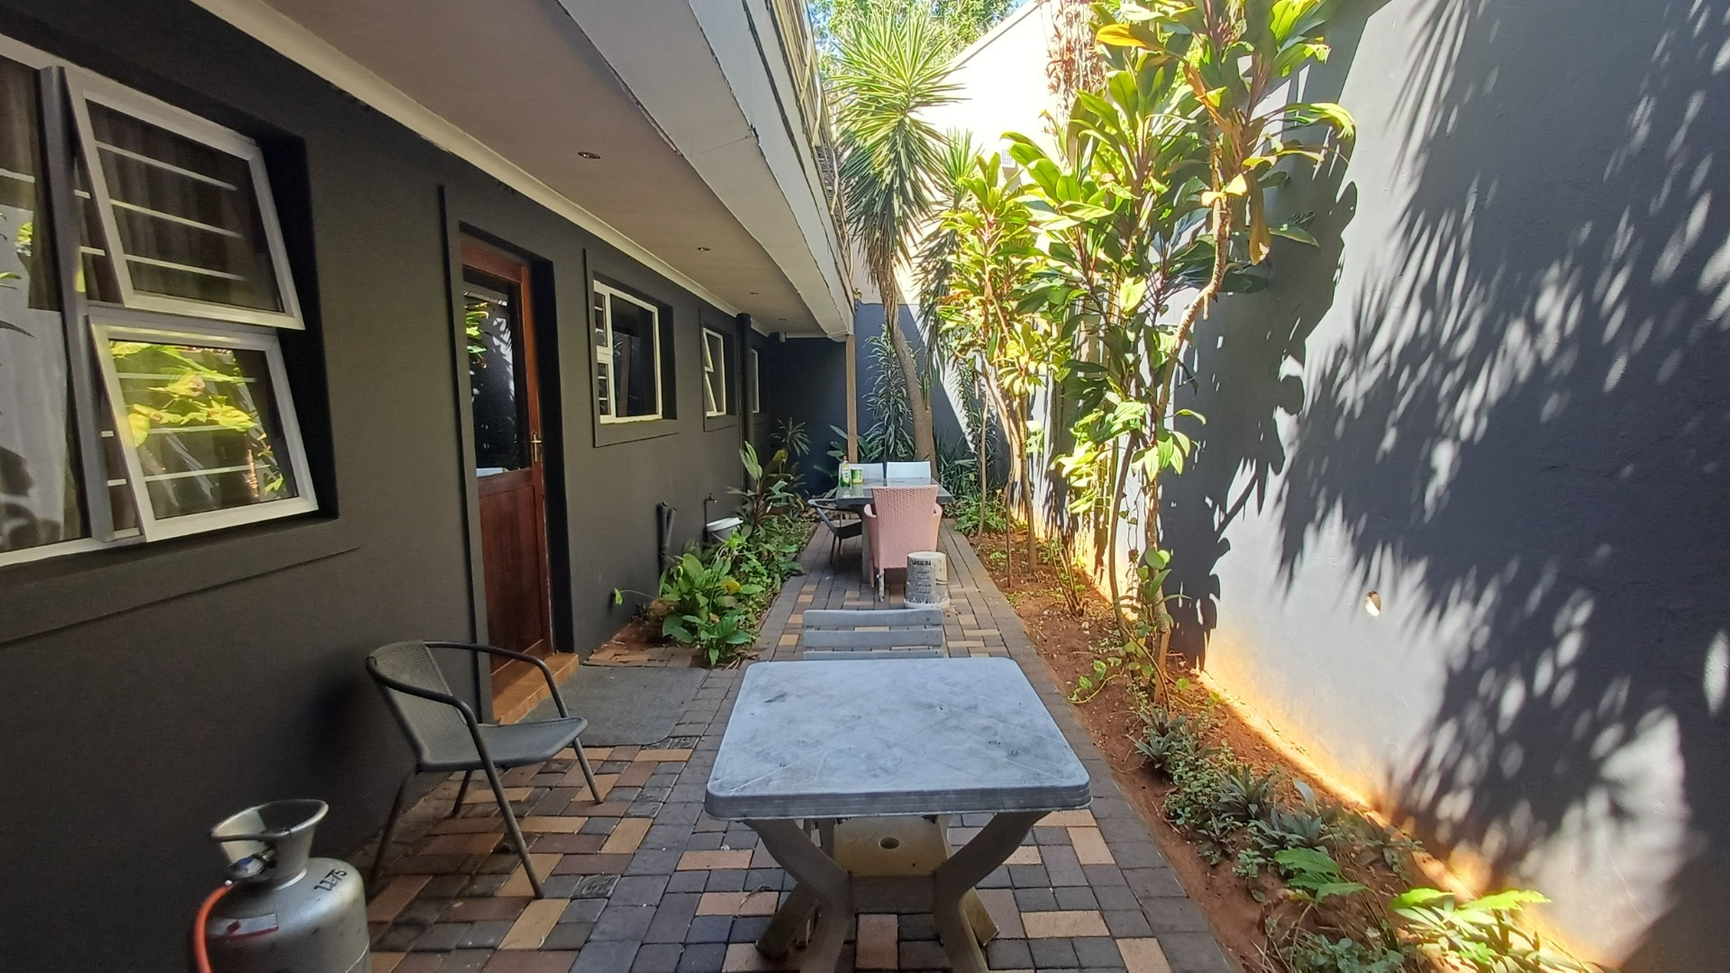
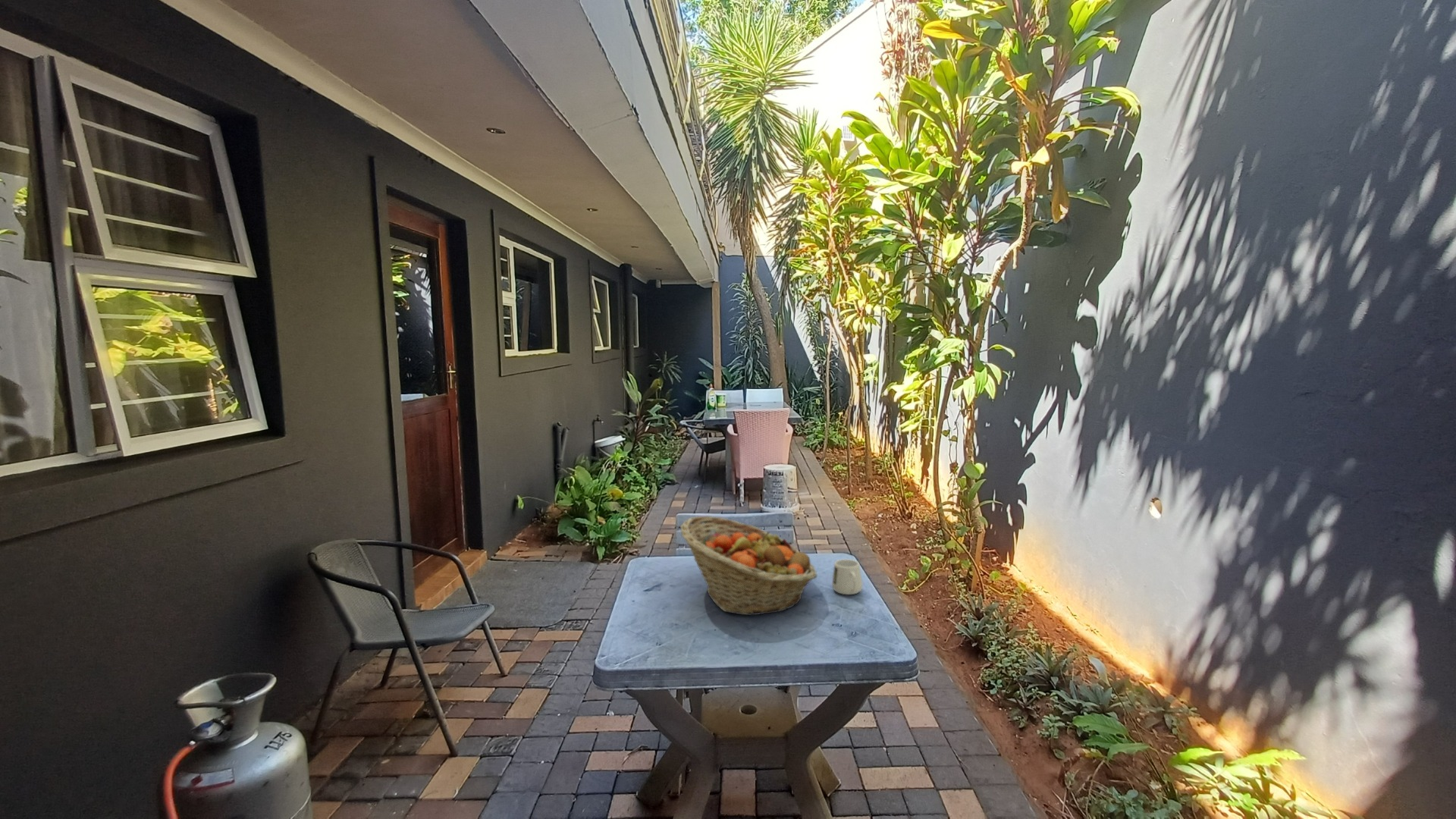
+ mug (849, 578)
+ fruit basket (747, 558)
